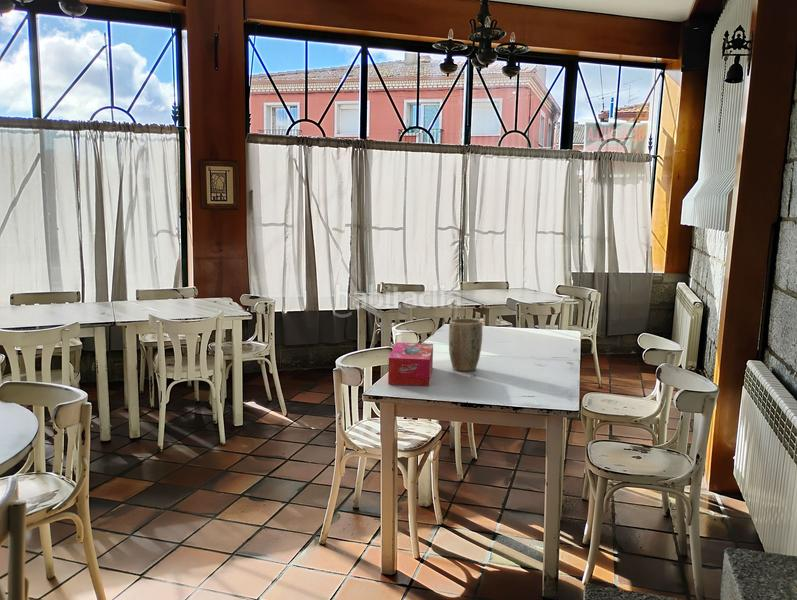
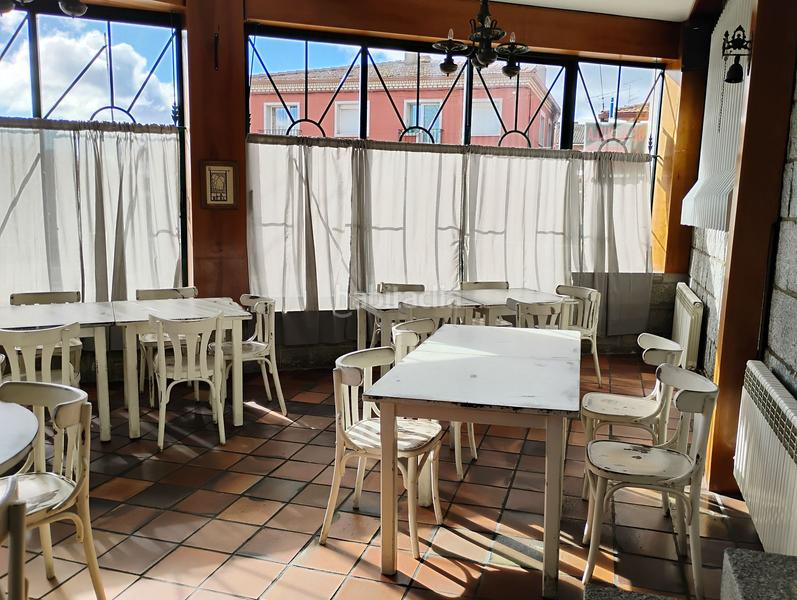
- tissue box (411, 363)
- plant pot (465, 344)
